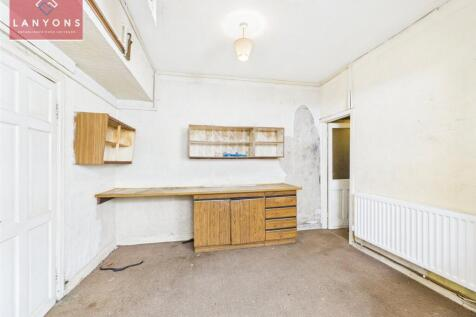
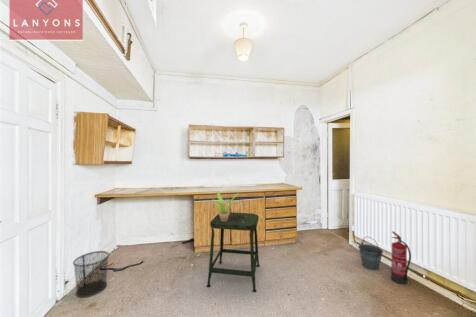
+ bucket (370, 251)
+ potted plant (223, 206)
+ stool (235, 250)
+ fire extinguisher (401, 258)
+ waste bin (91, 273)
